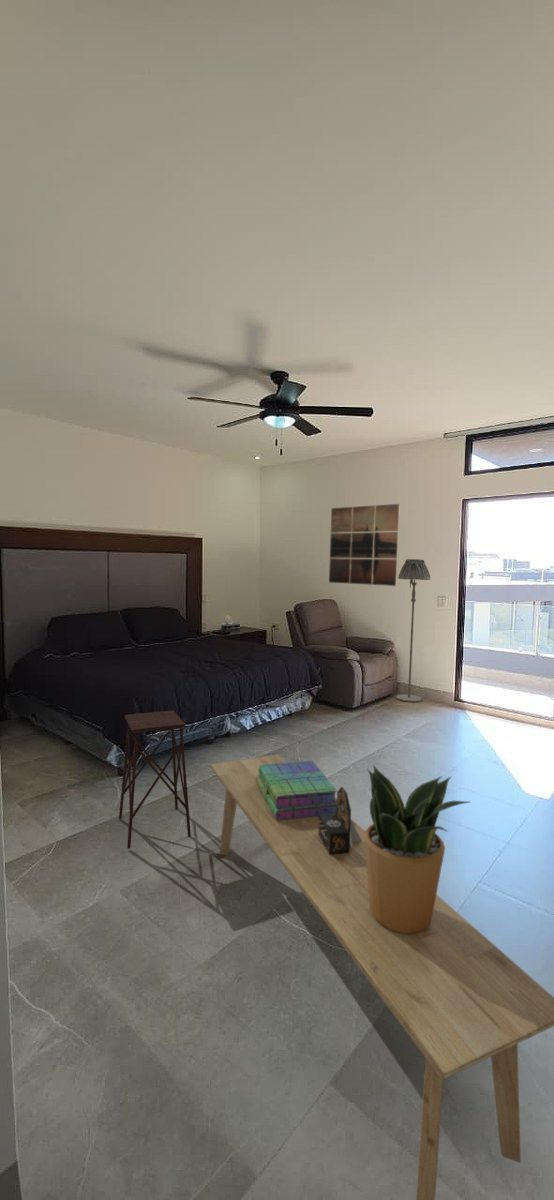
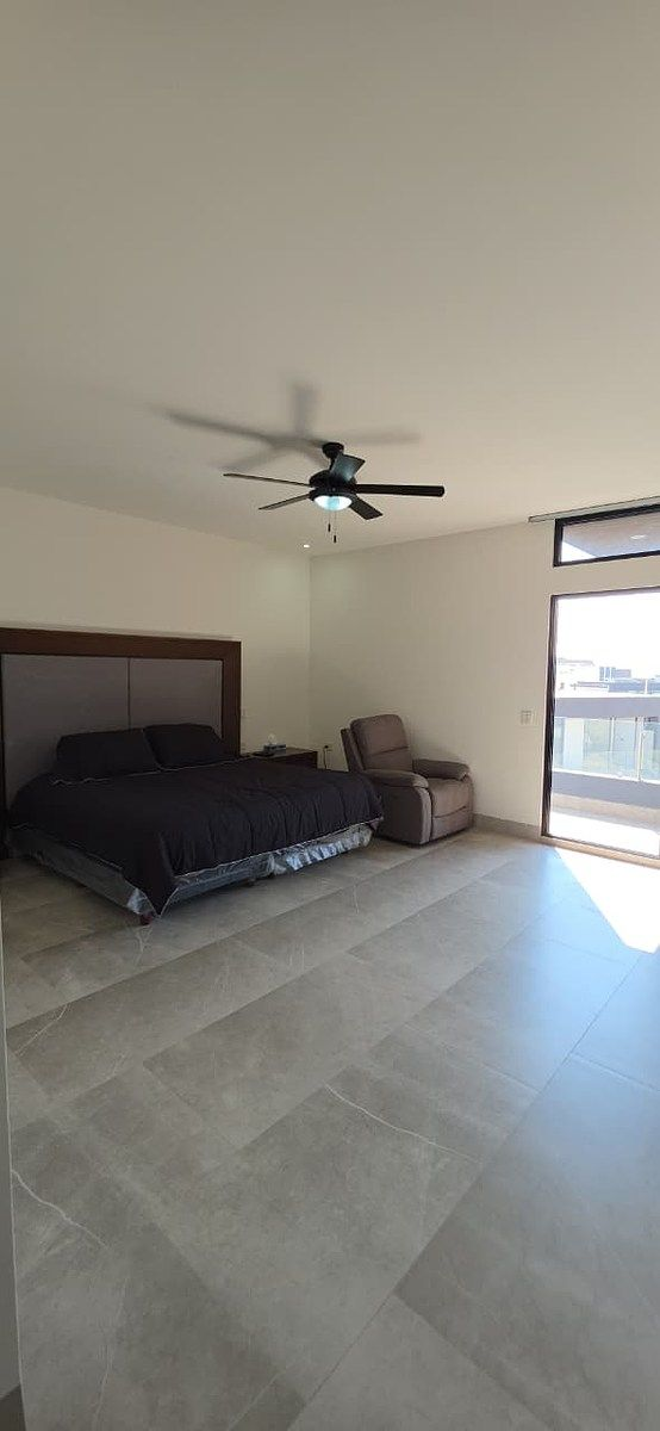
- stack of books (295, 786)
- decorative box (341, 816)
- side table (156, 772)
- potted plant (407, 844)
- bench (321, 897)
- floor lamp (411, 629)
- wall art (362, 545)
